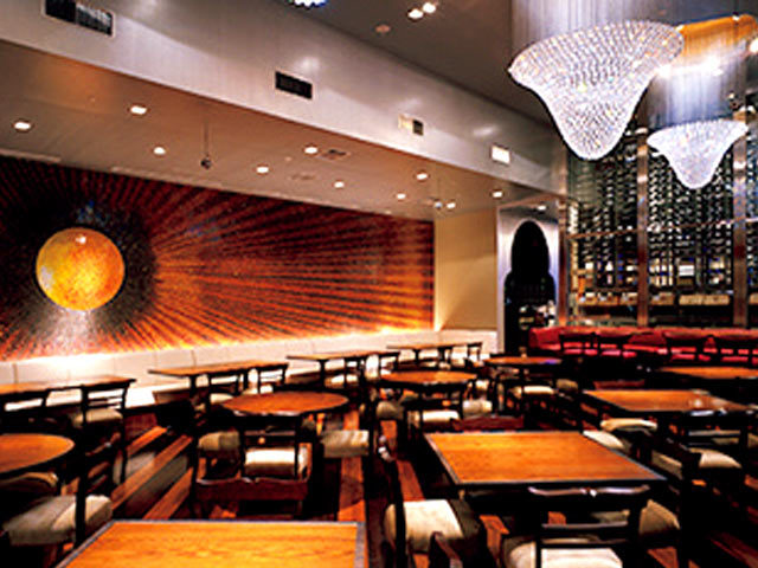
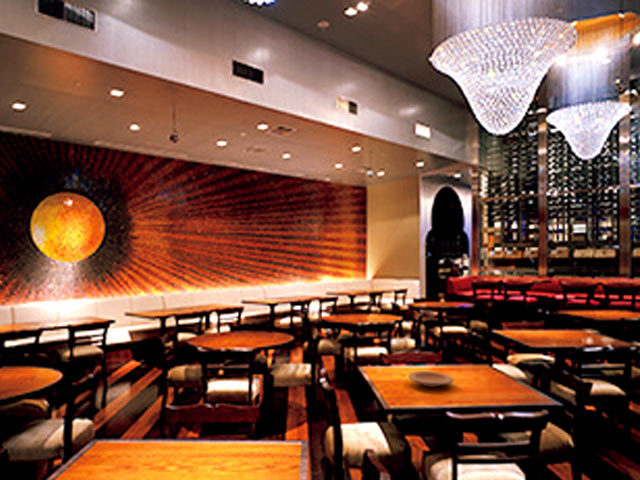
+ plate (430, 380)
